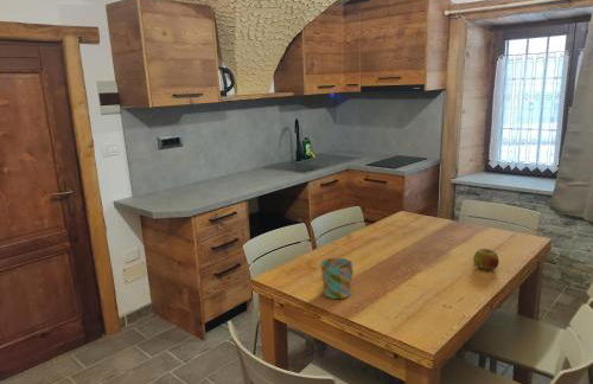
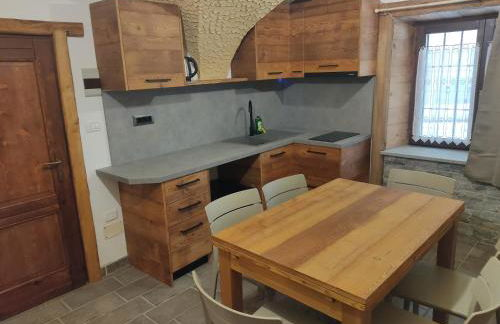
- fruit (485, 258)
- mug (339, 276)
